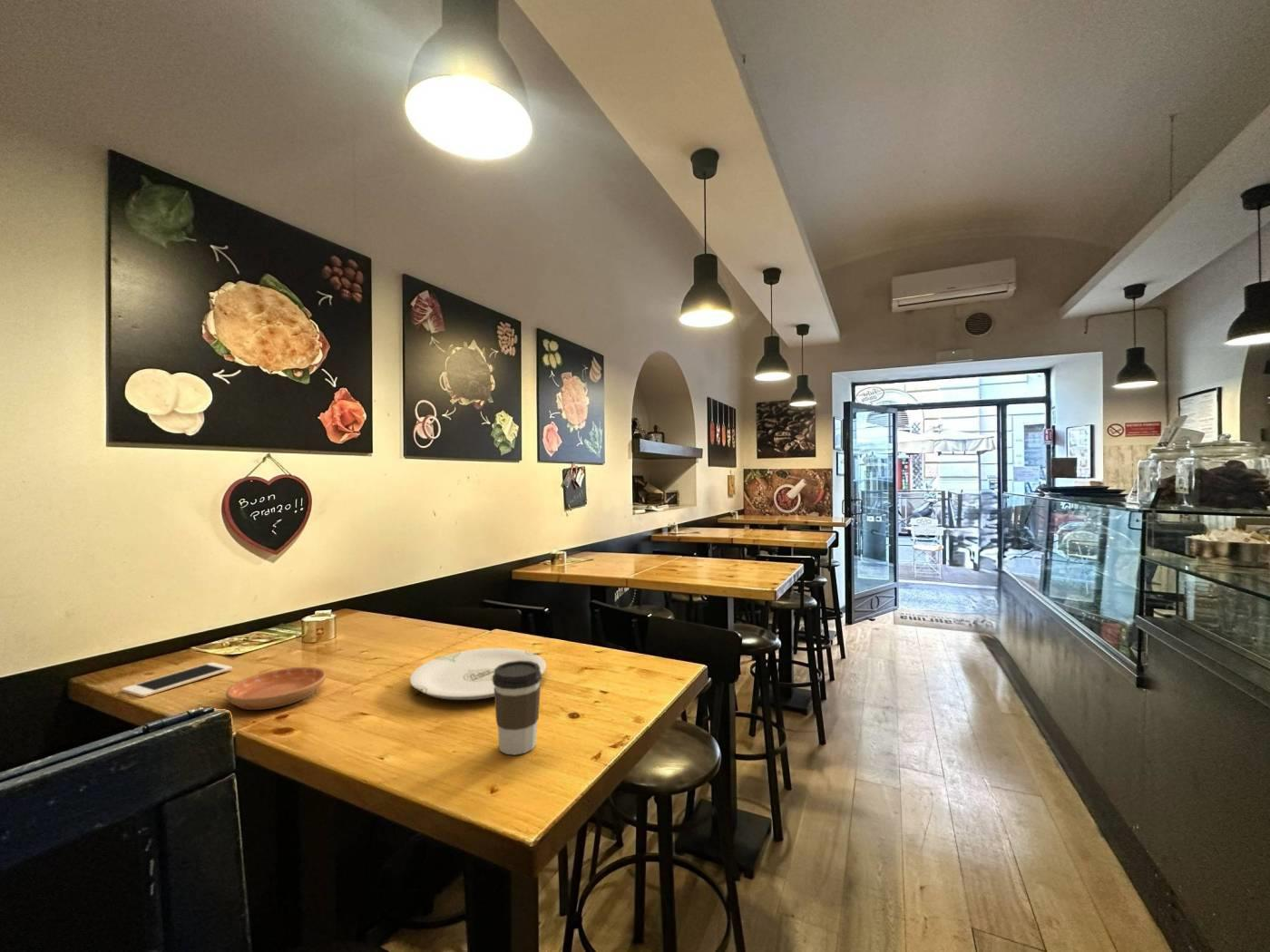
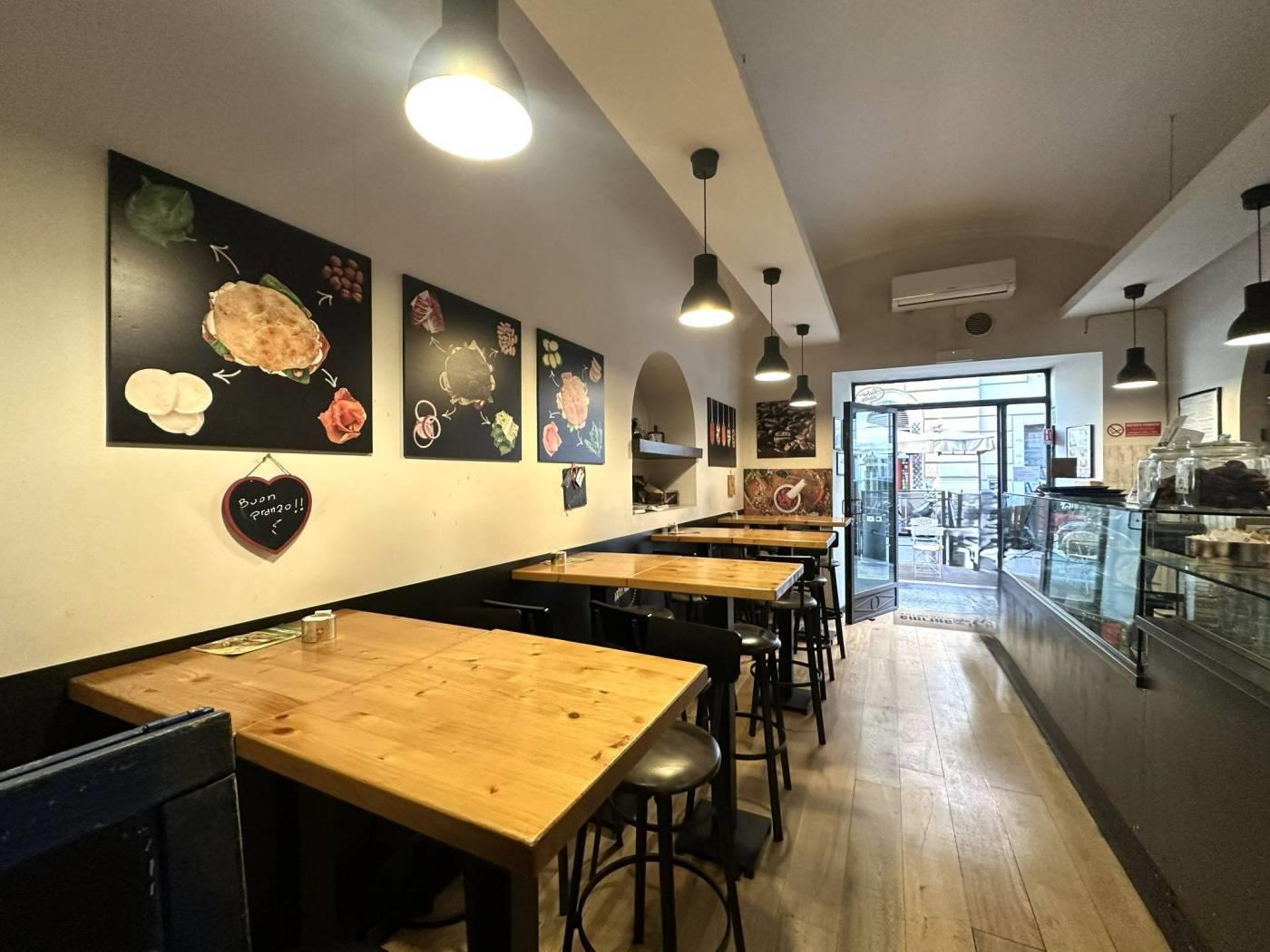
- saucer (278, 688)
- coffee cup (517, 706)
- cell phone (180, 678)
- plate (480, 674)
